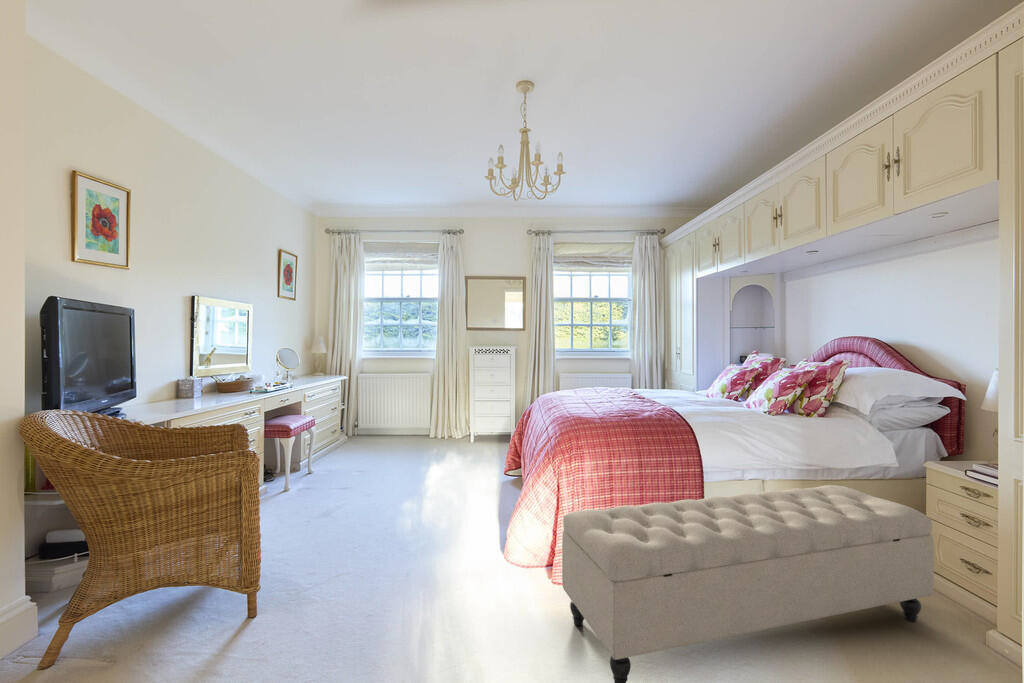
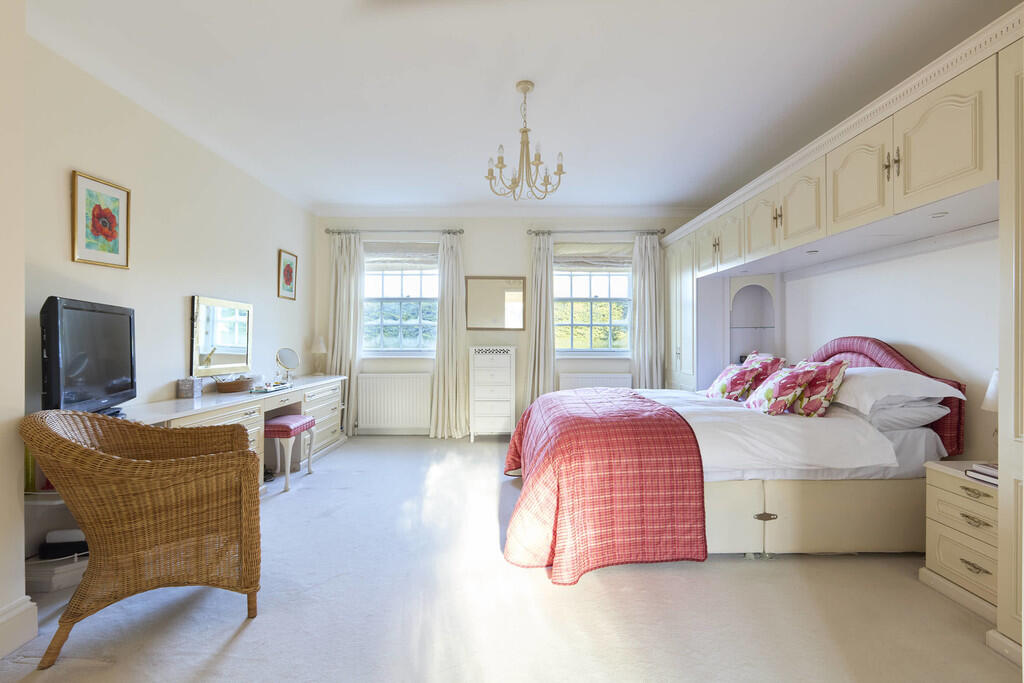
- bench (745, 564)
